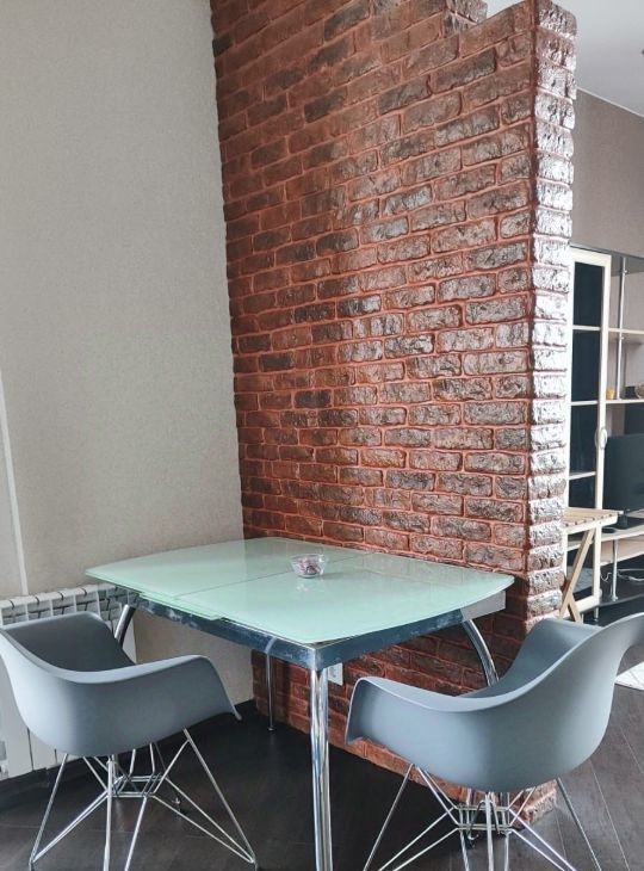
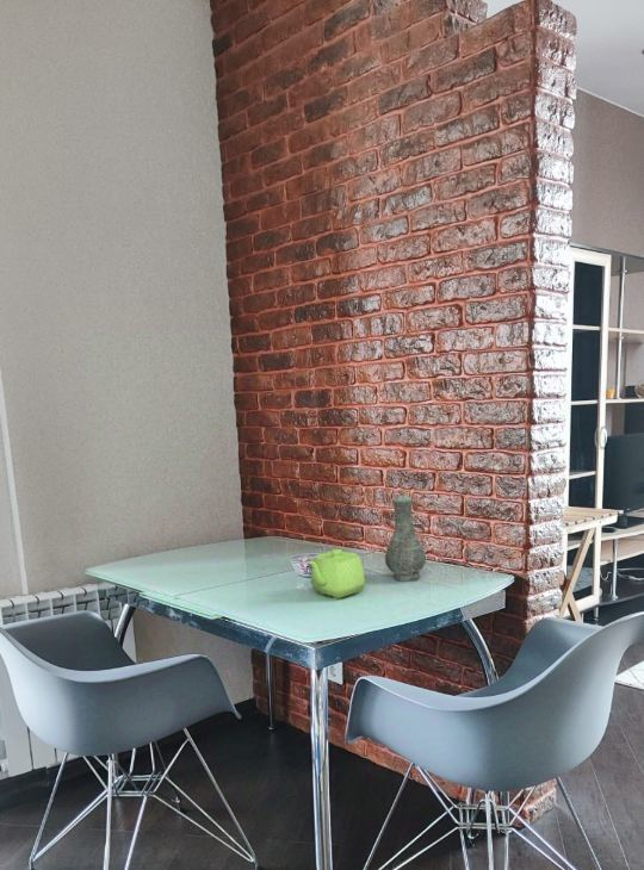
+ vase (404, 534)
+ teapot (333, 572)
